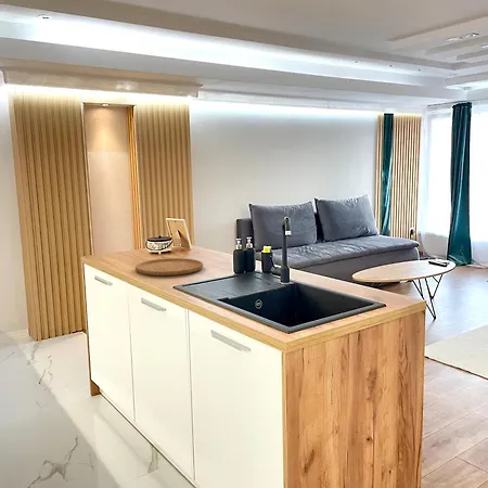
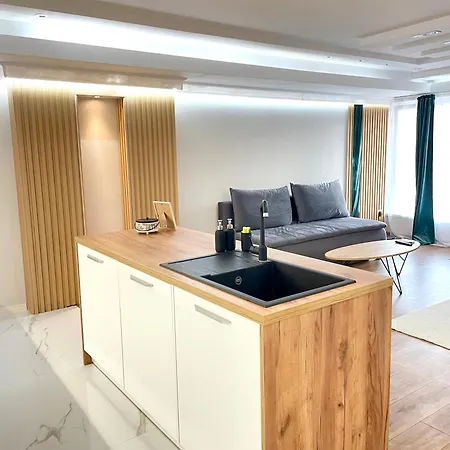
- cutting board (169, 266)
